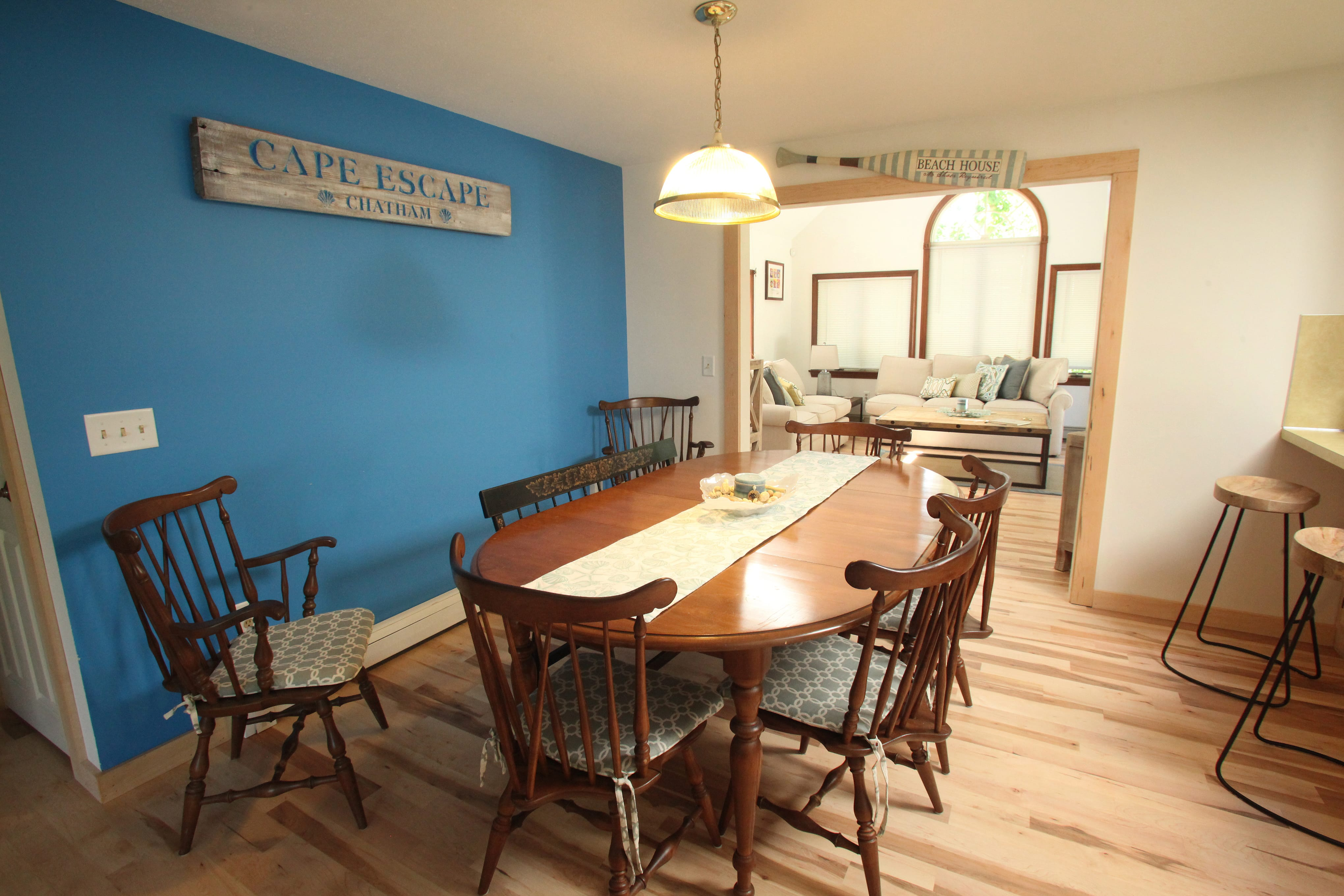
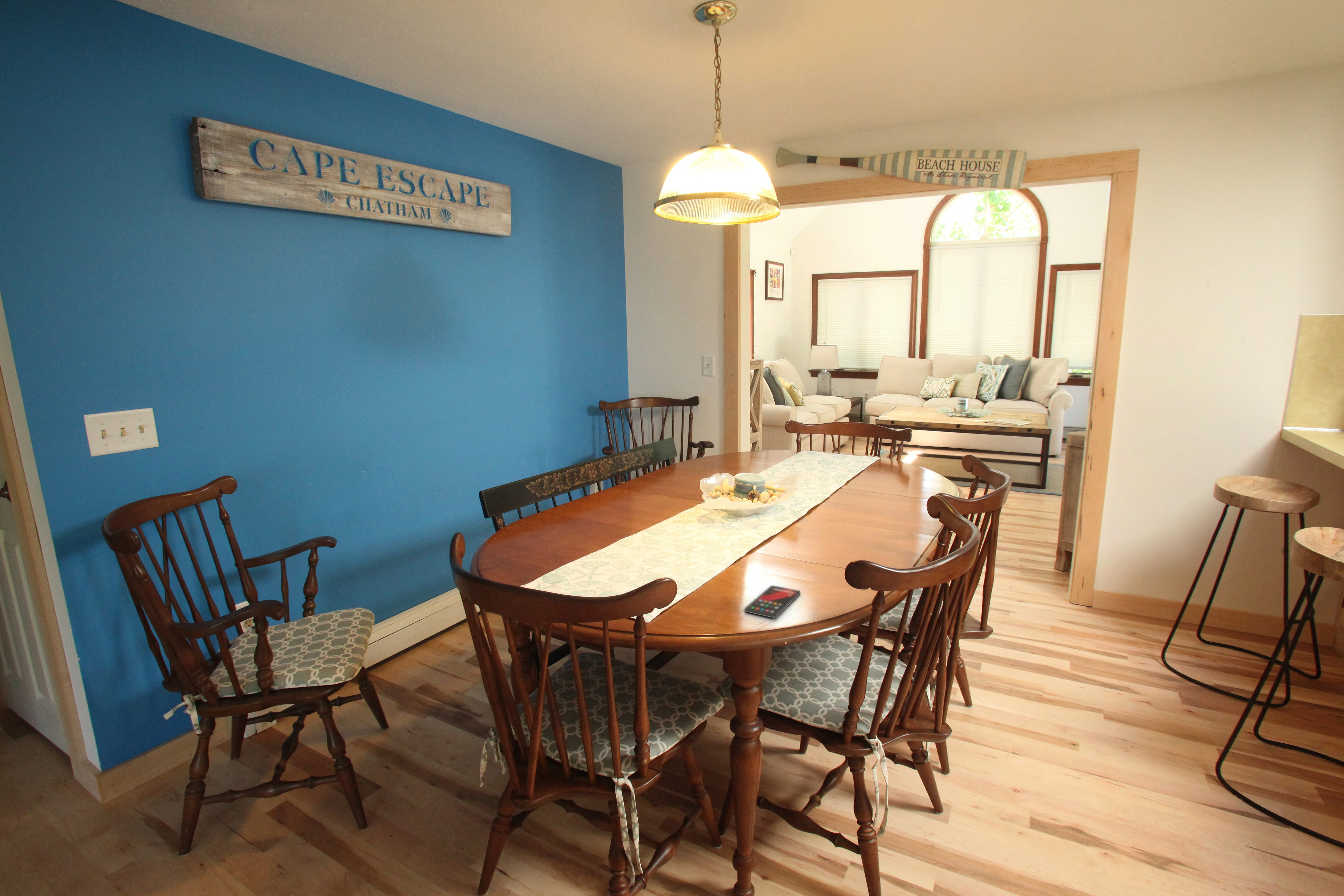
+ smartphone (773, 601)
